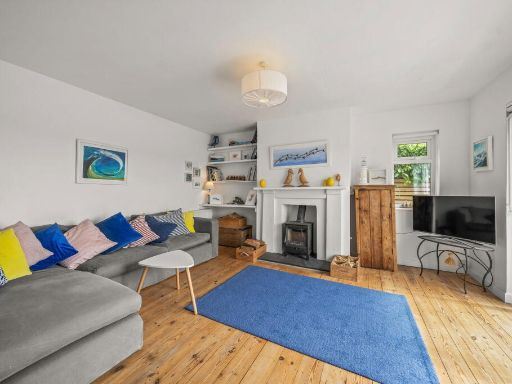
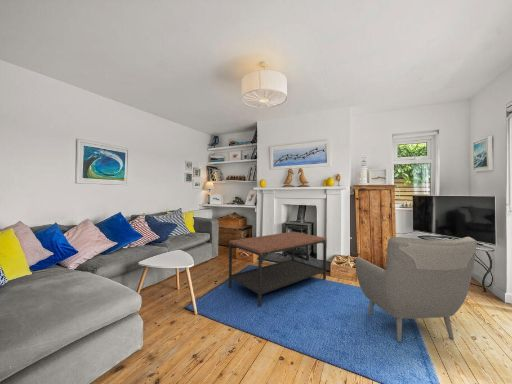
+ armchair (414, 281)
+ coffee table (280, 262)
